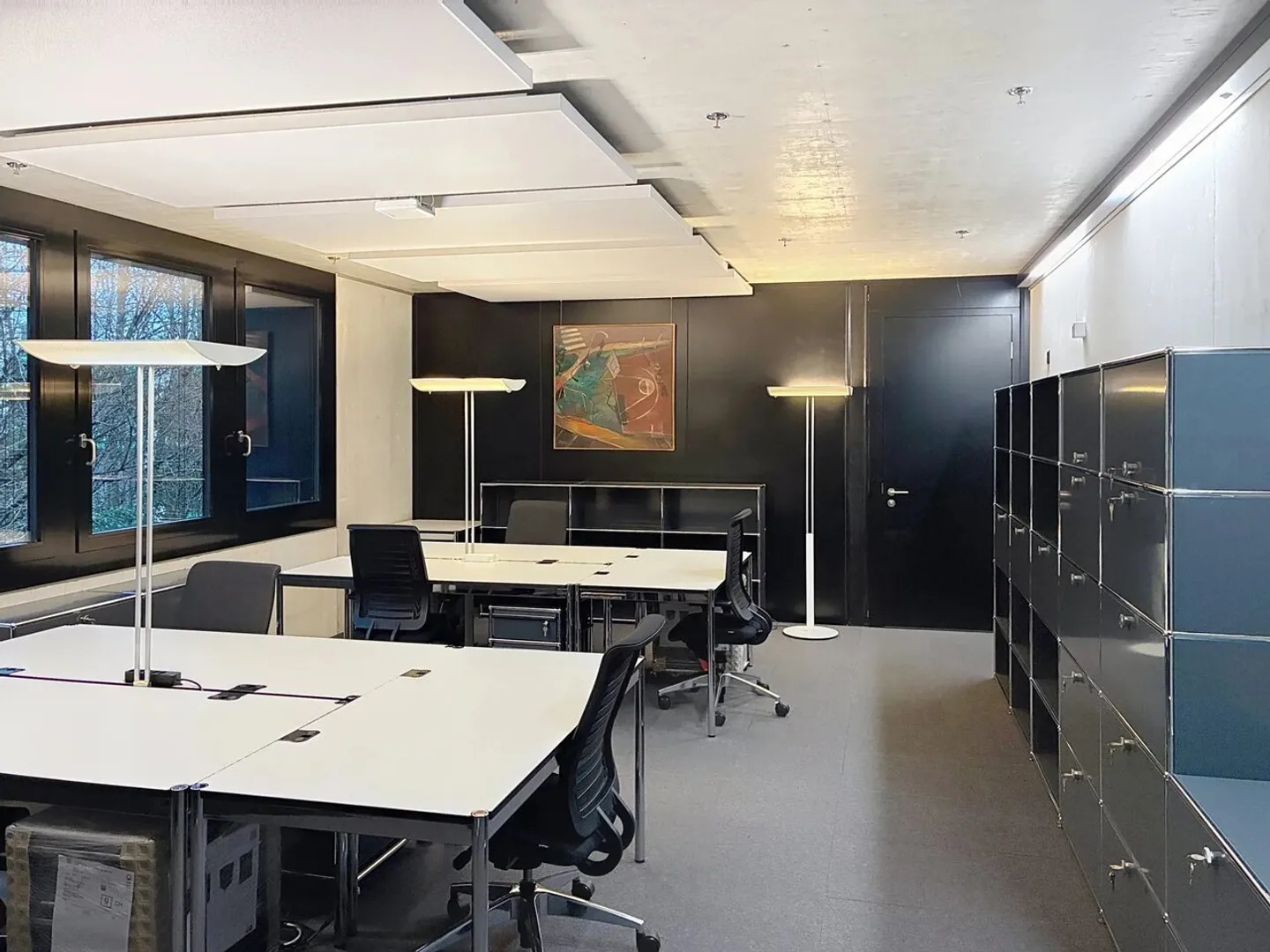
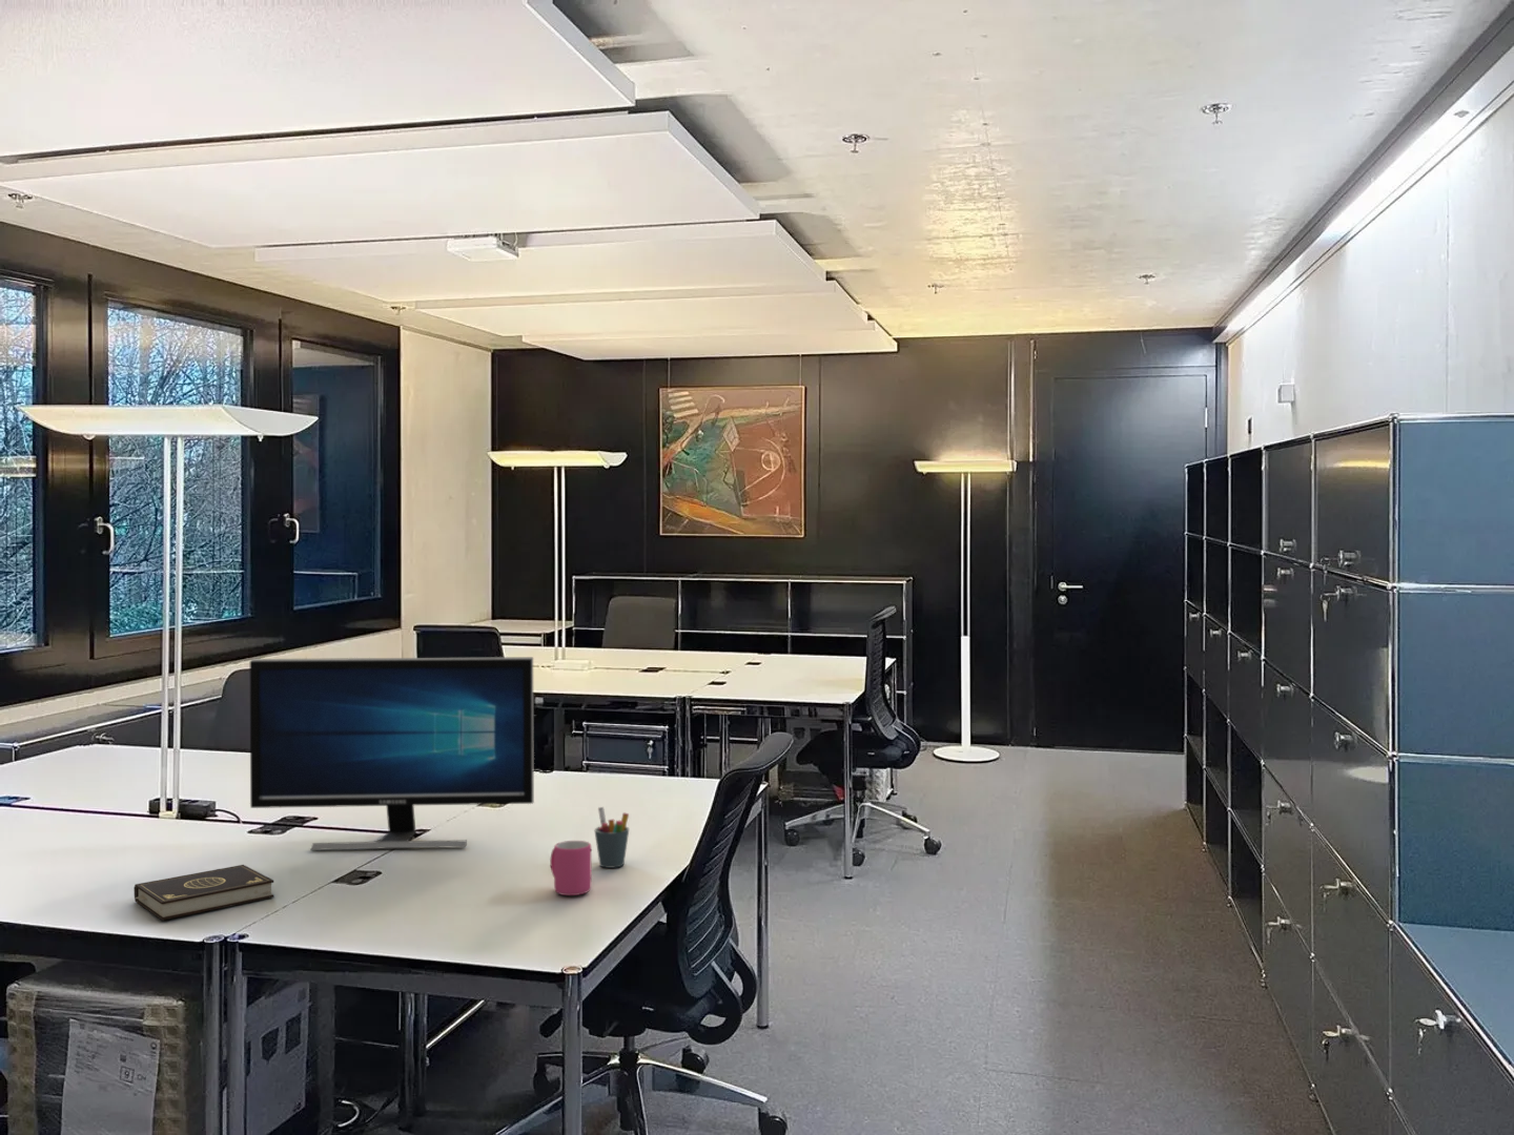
+ mug (567, 866)
+ pen holder (612, 837)
+ book (204, 891)
+ computer monitor (396, 749)
